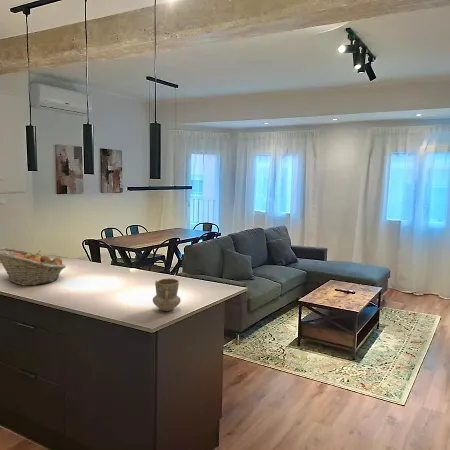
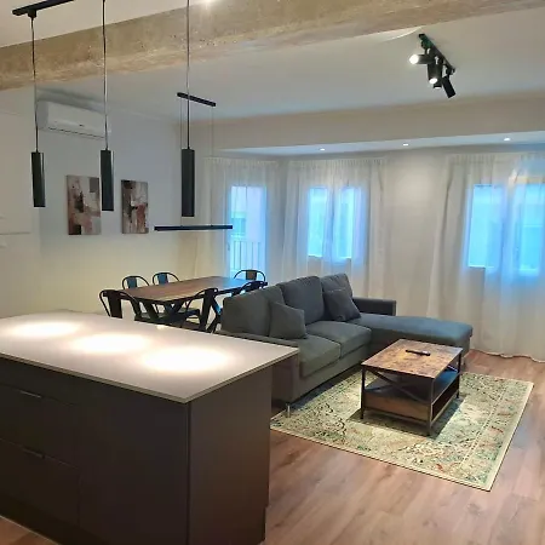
- fruit basket (30, 263)
- mug (166, 295)
